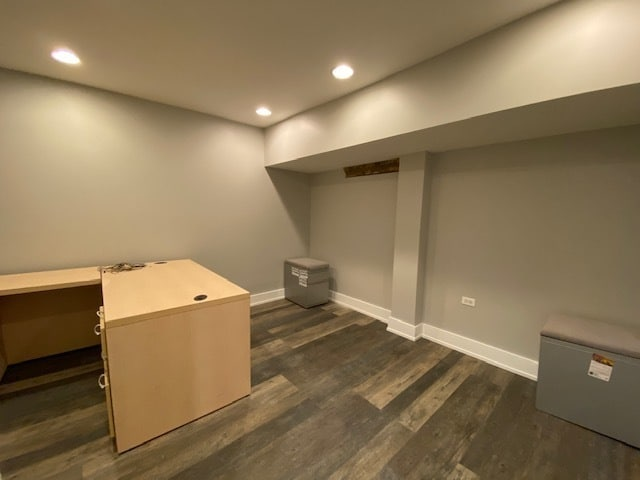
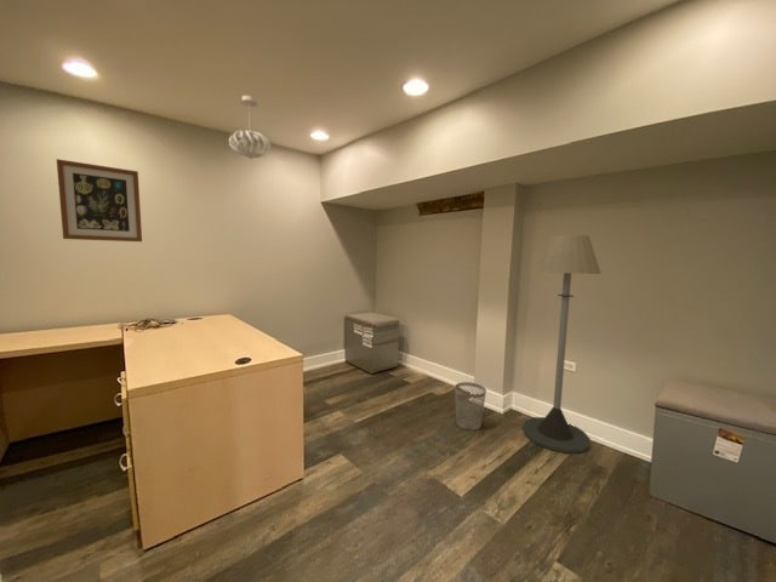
+ floor lamp (561, 338)
+ wastebasket (469, 405)
+ wall art (102, 202)
+ pendant light (250, 131)
